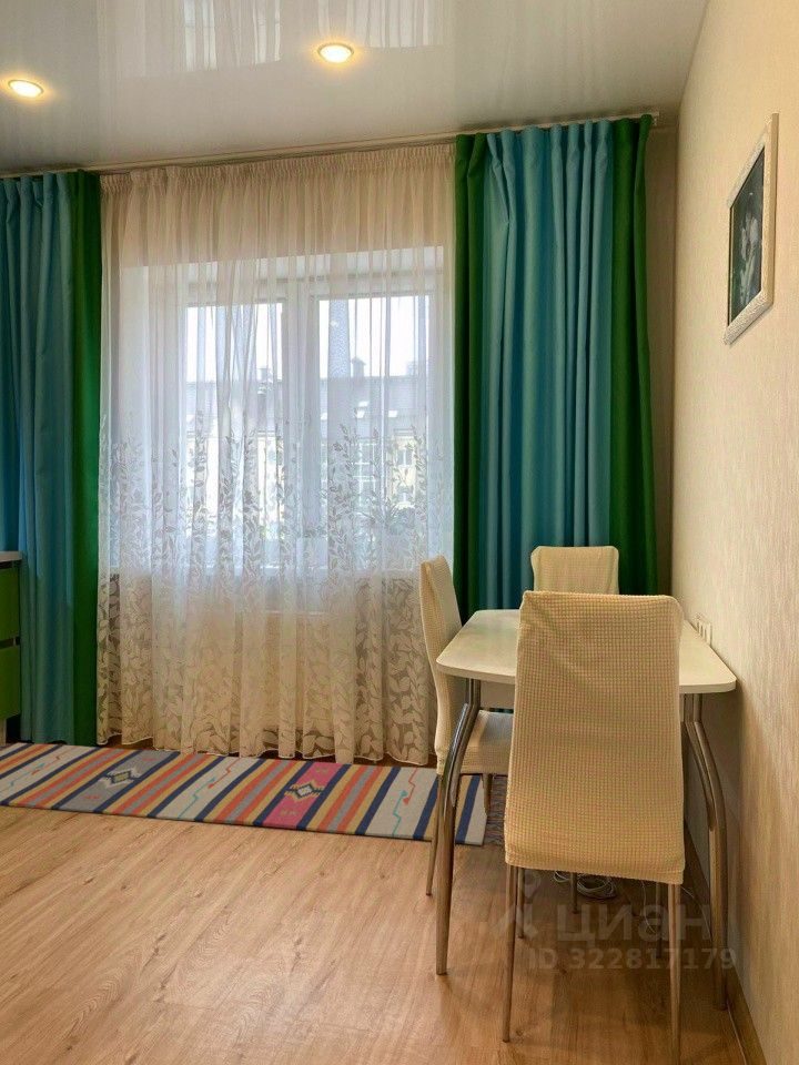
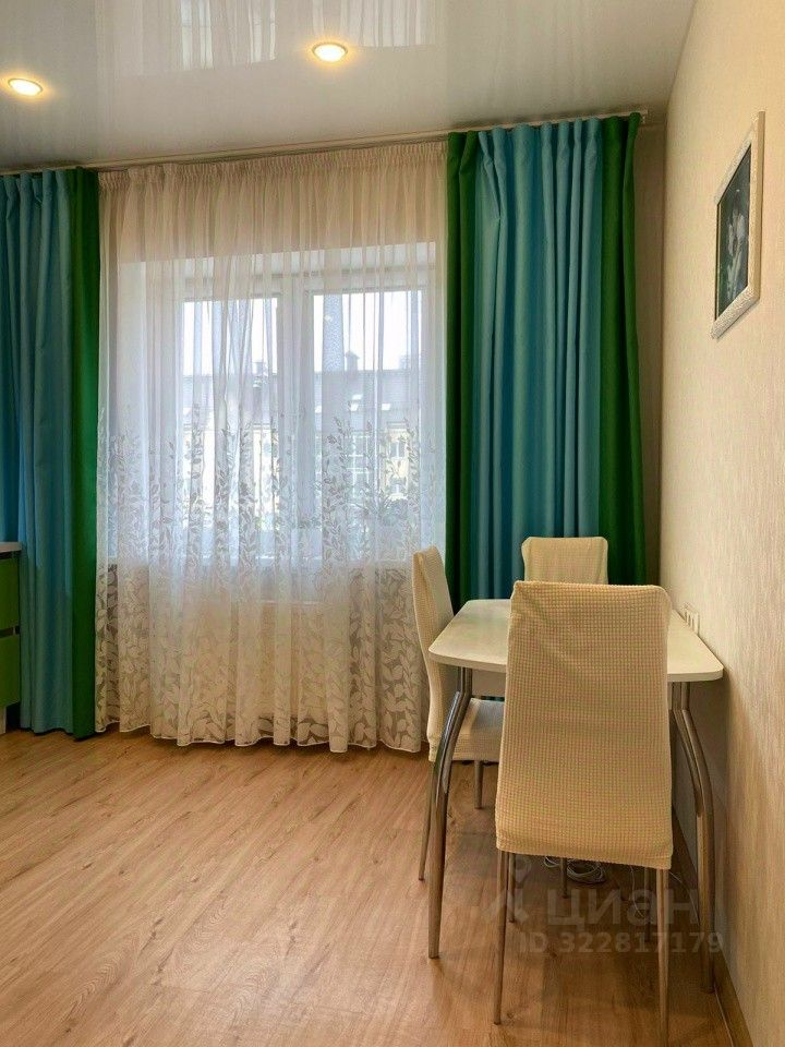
- rug (211, 784)
